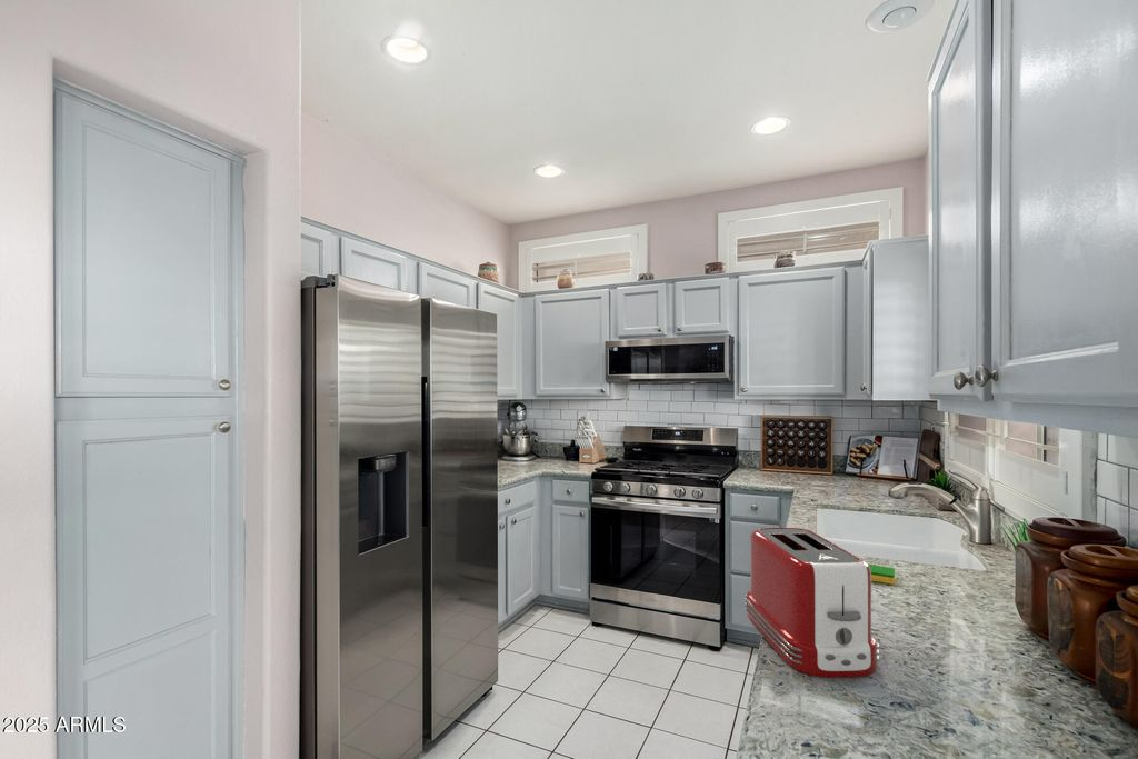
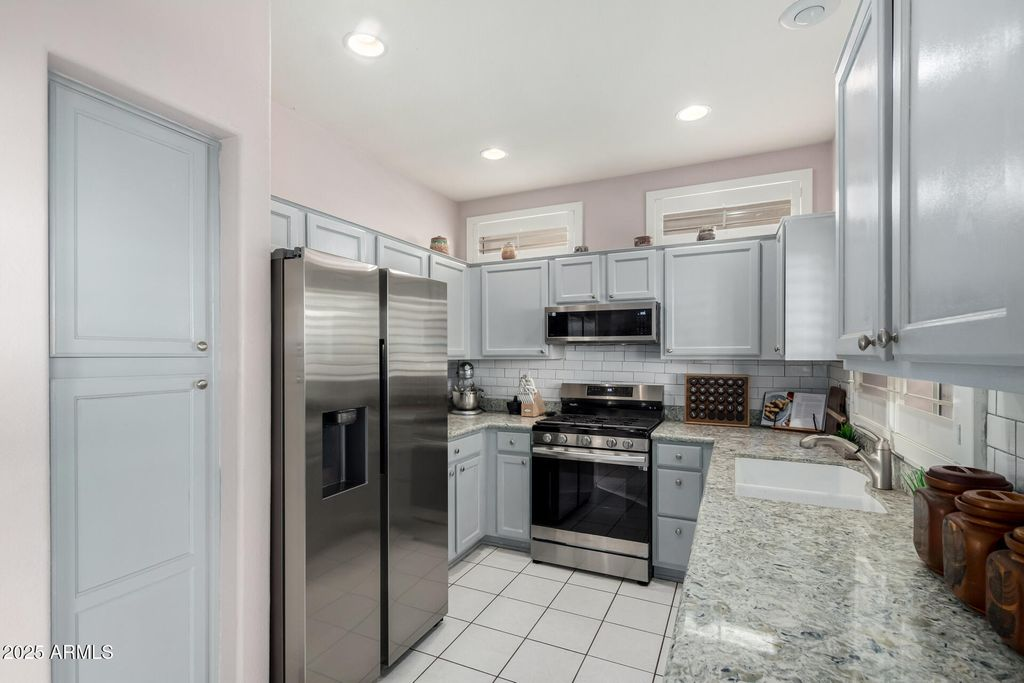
- toaster (805, 590)
- dish sponge (870, 569)
